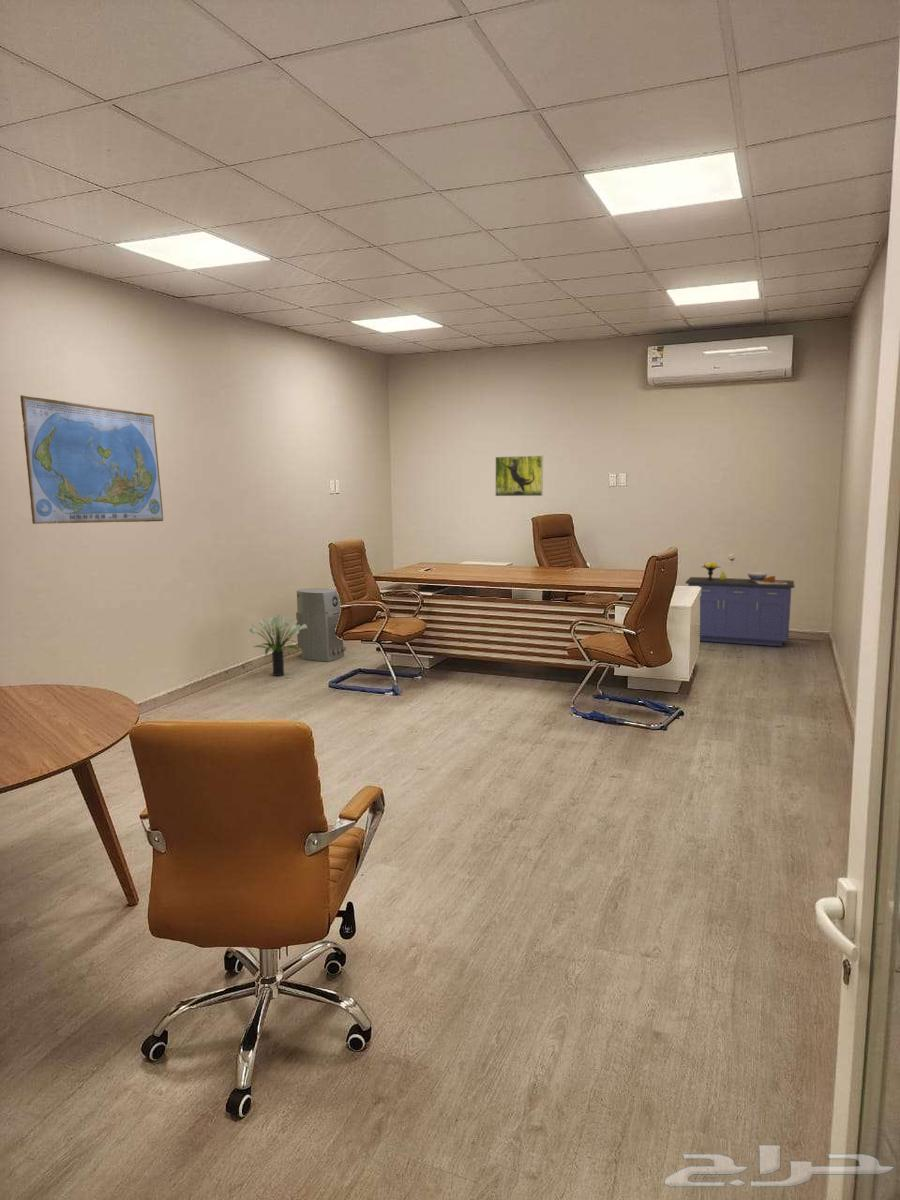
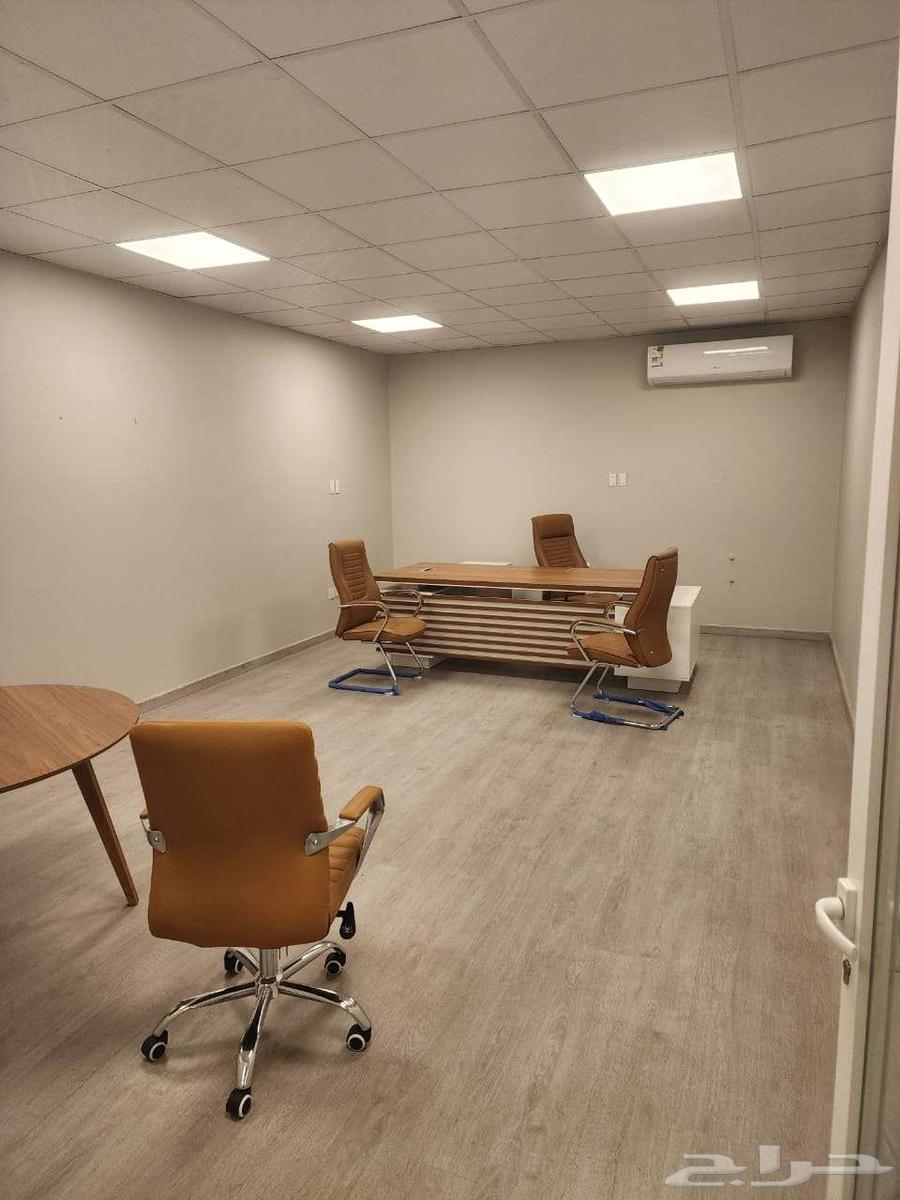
- storage cabinet (738, 602)
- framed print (518, 476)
- air purifier (319, 623)
- world map (99, 464)
- potted plant (278, 644)
